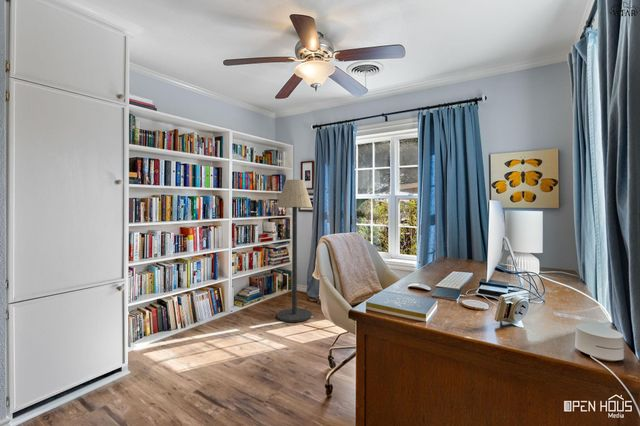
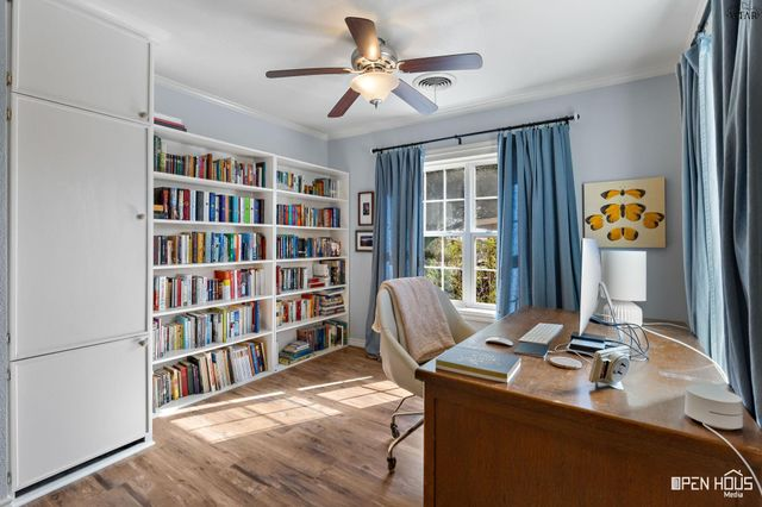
- floor lamp (294, 248)
